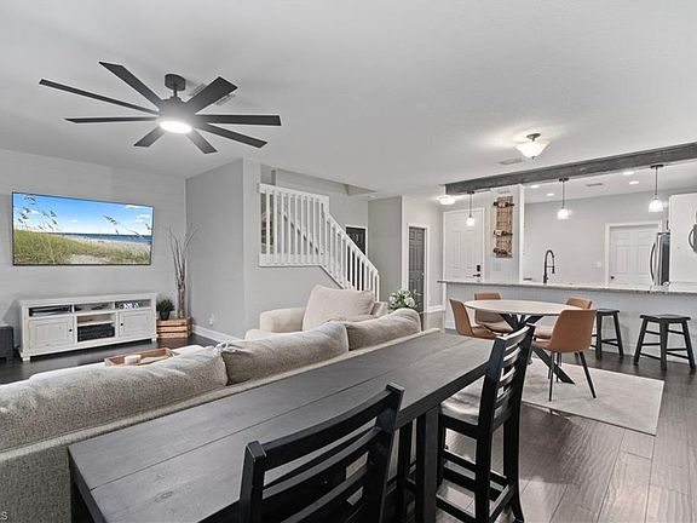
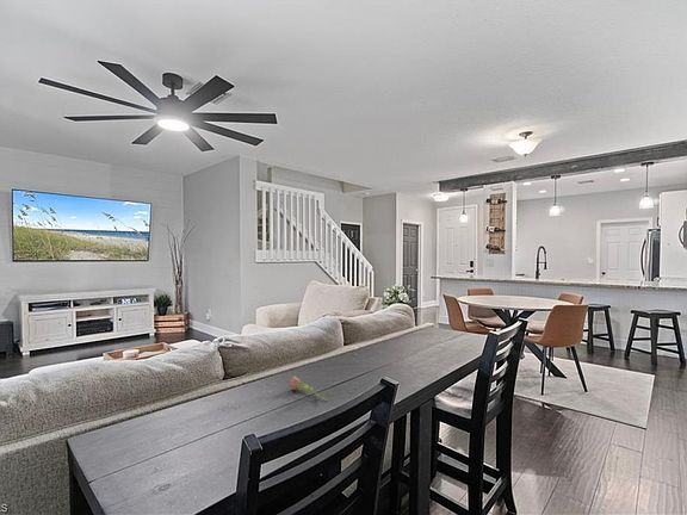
+ flower (304, 387)
